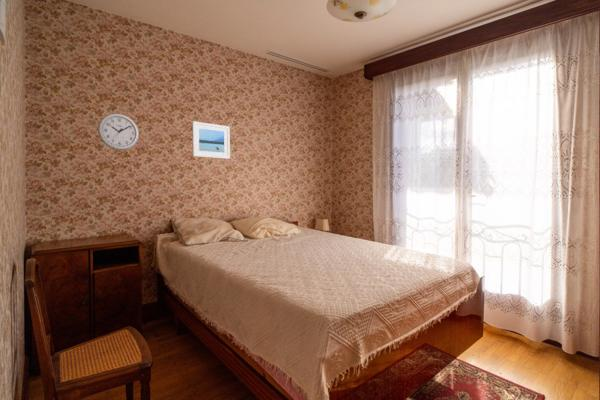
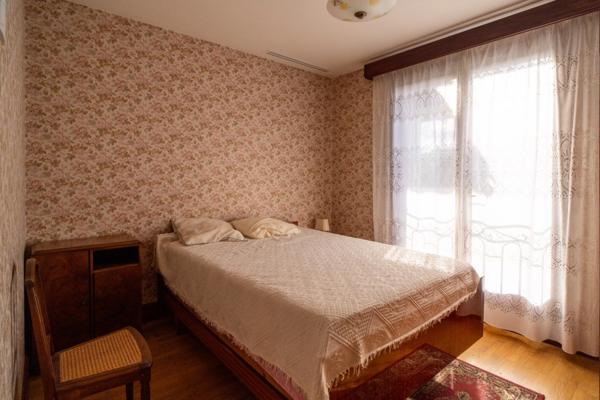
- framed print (211, 140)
- wall clock (119, 131)
